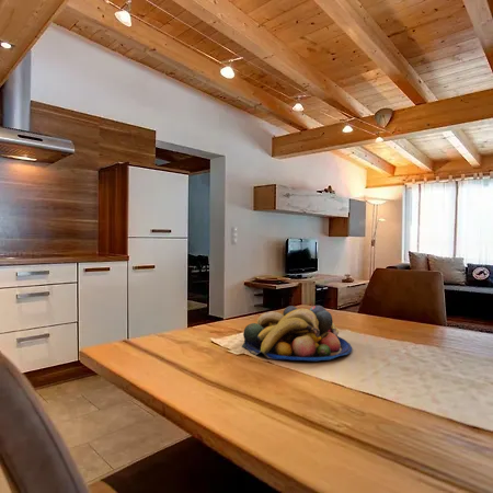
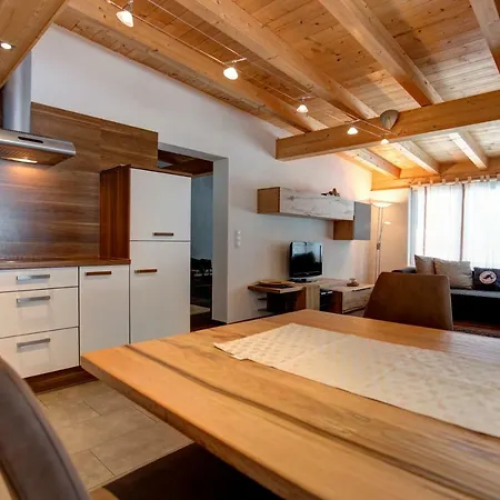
- fruit bowl (297, 325)
